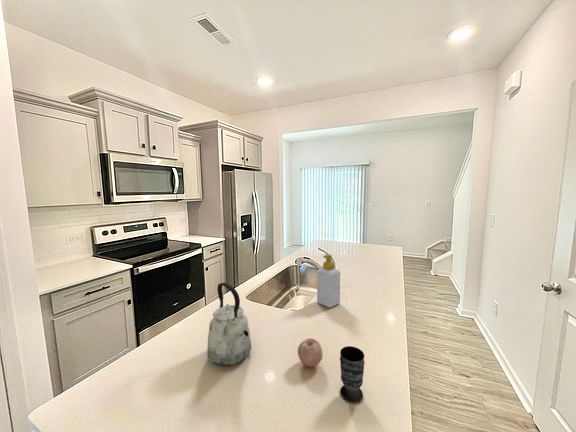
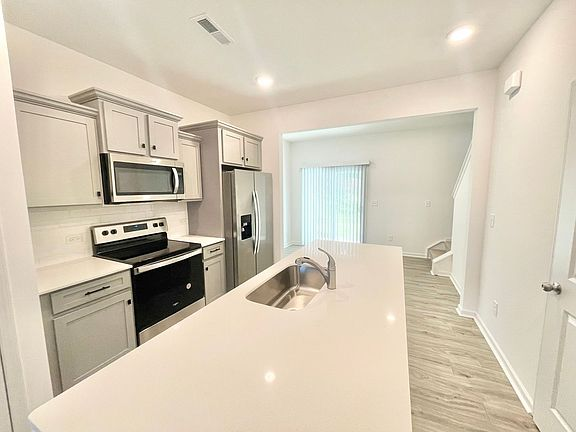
- soap bottle (328, 279)
- cup (351, 373)
- kettle (232, 324)
- fruit (310, 353)
